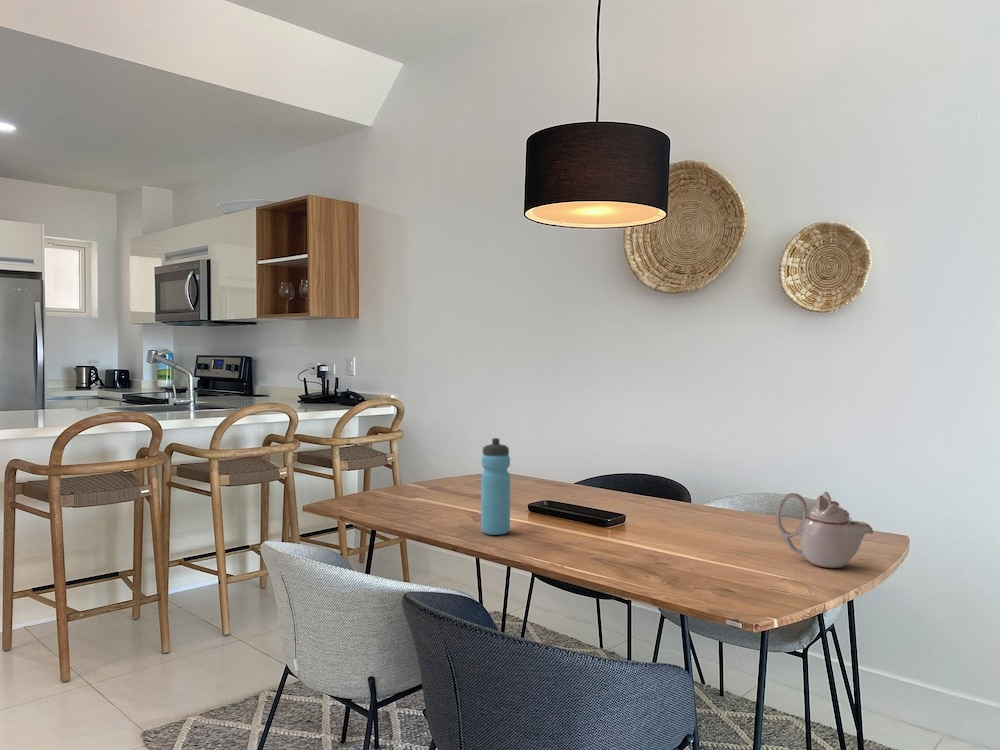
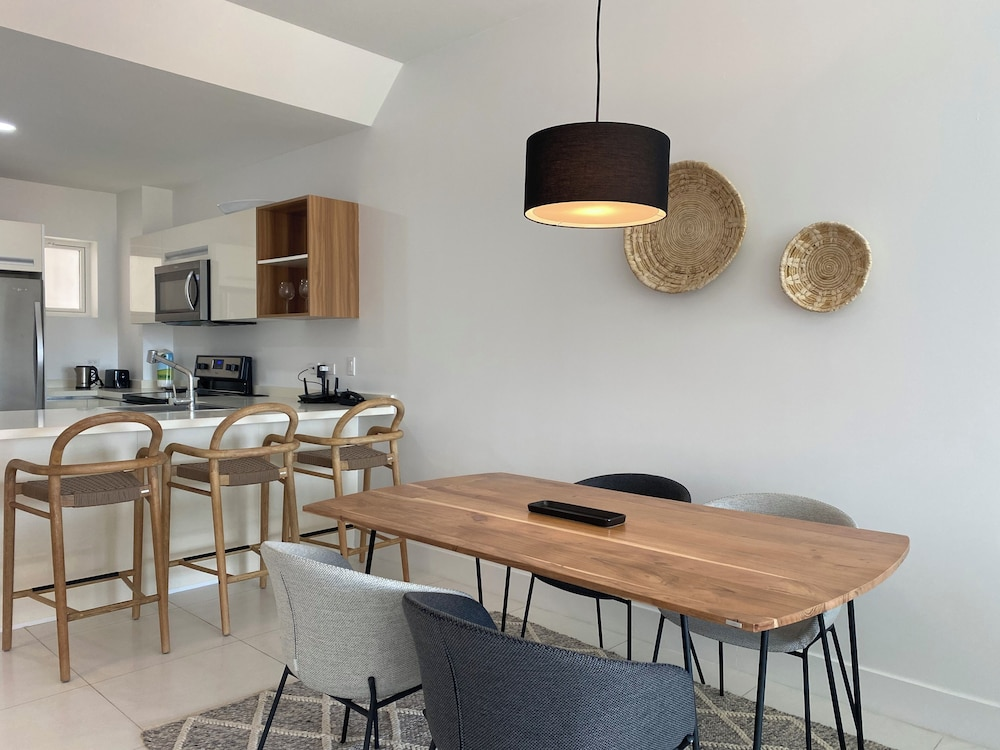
- teapot (823, 528)
- water bottle (495, 485)
